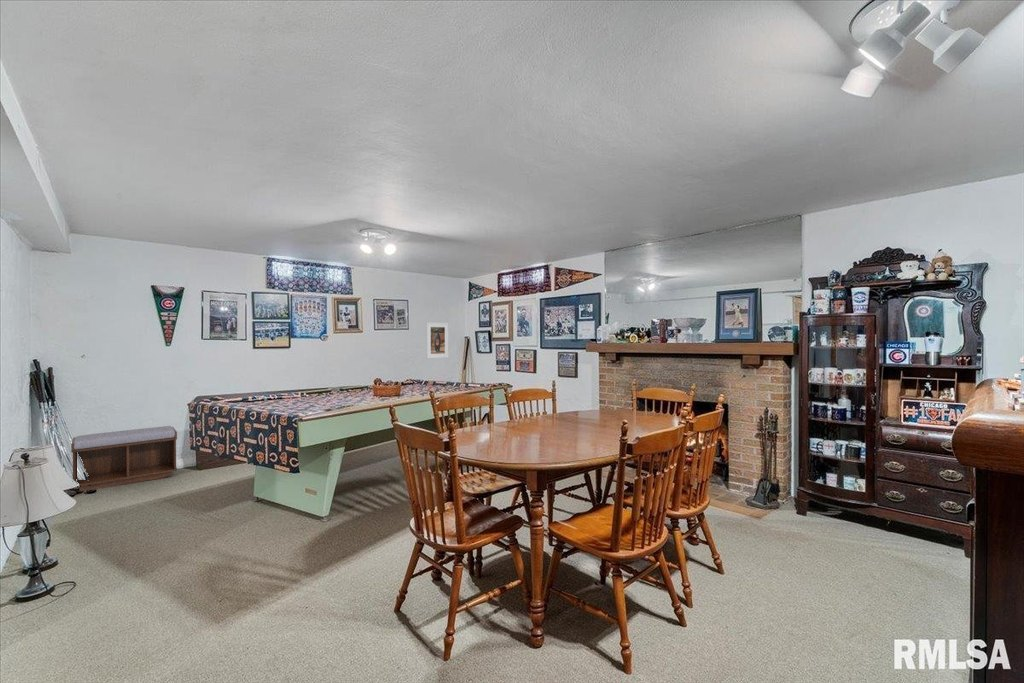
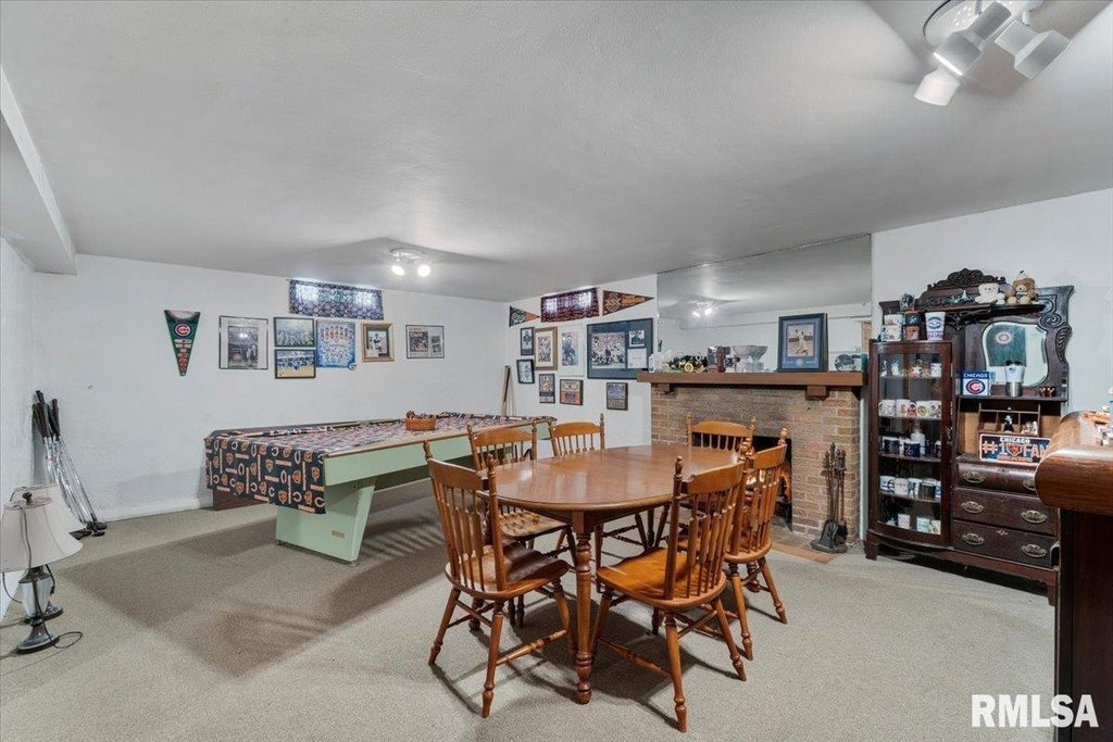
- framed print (437, 340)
- bench (126, 455)
